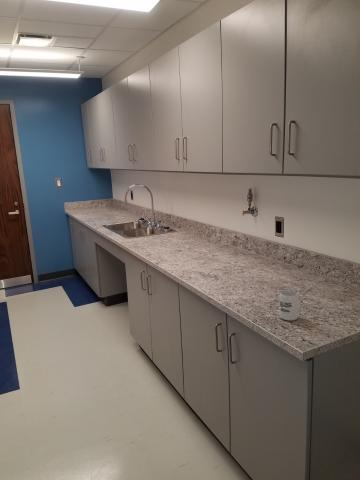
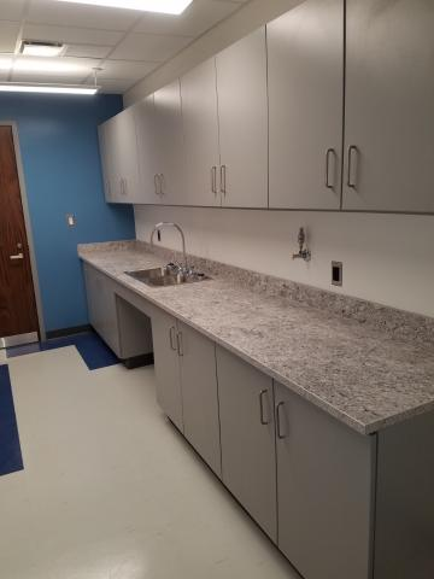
- cup (288, 305)
